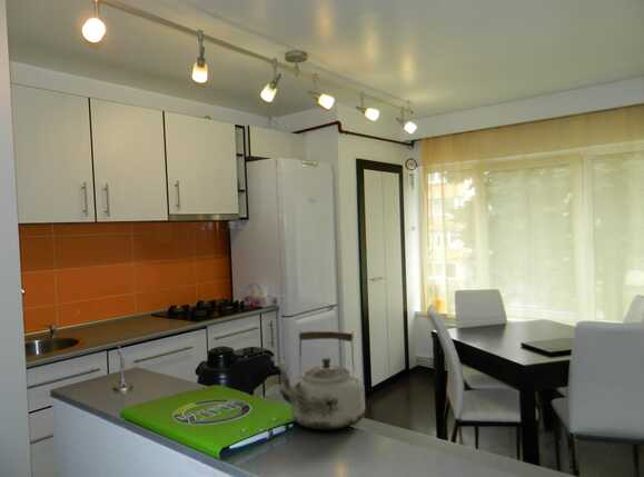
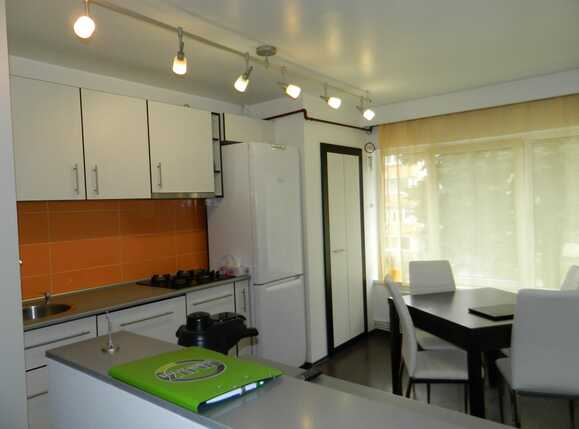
- kettle (317, 375)
